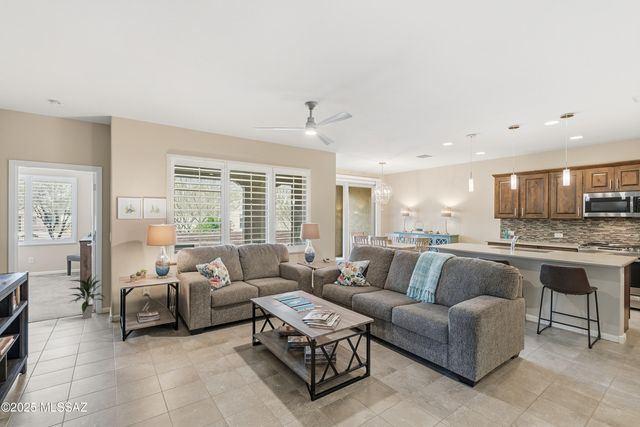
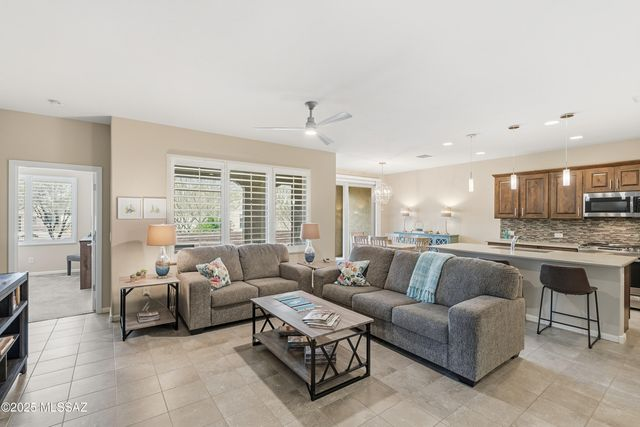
- indoor plant (86, 295)
